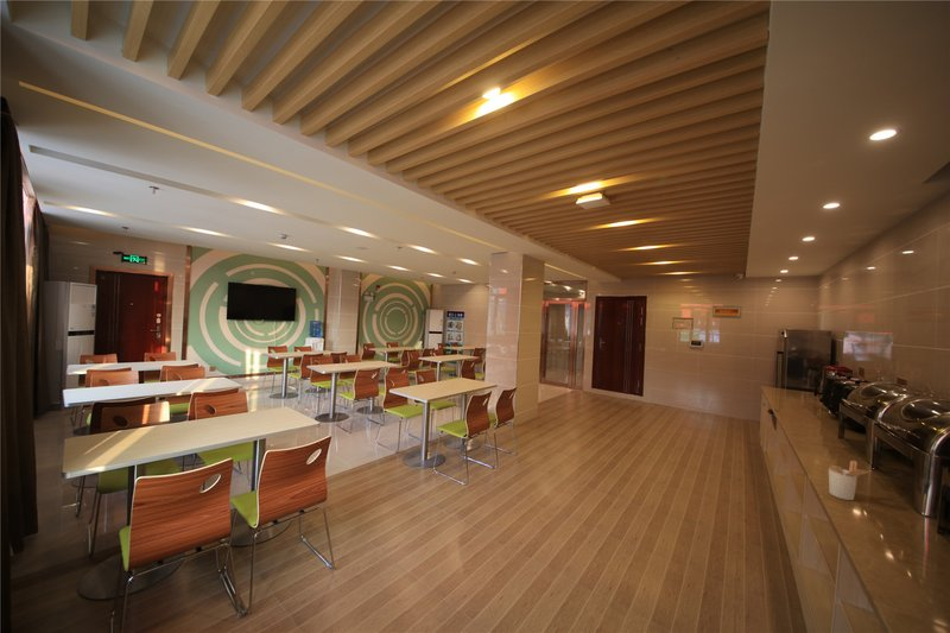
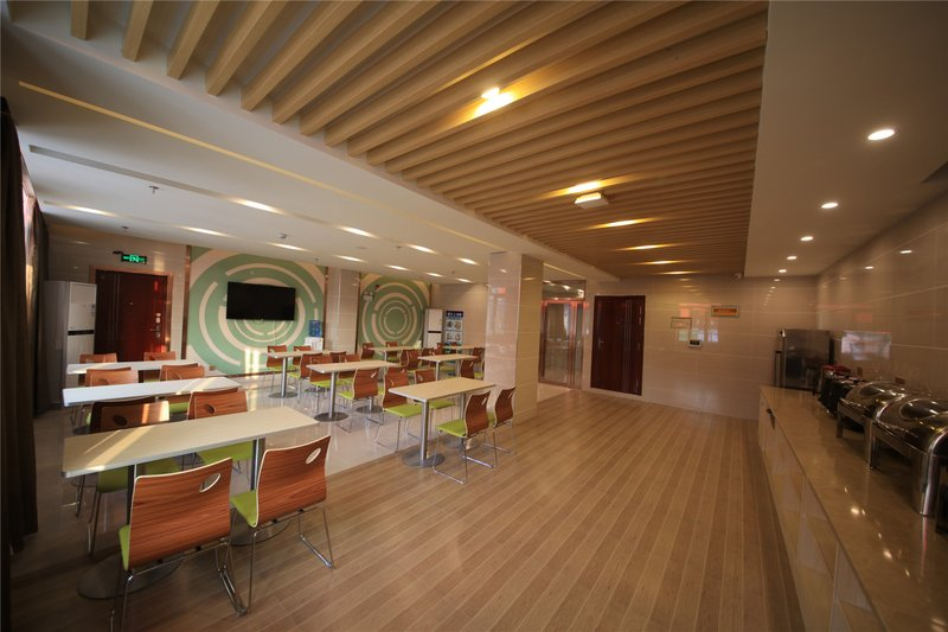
- utensil holder (848, 480)
